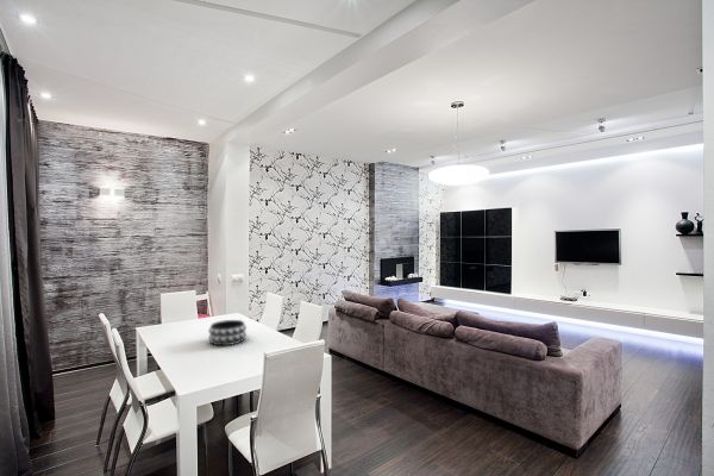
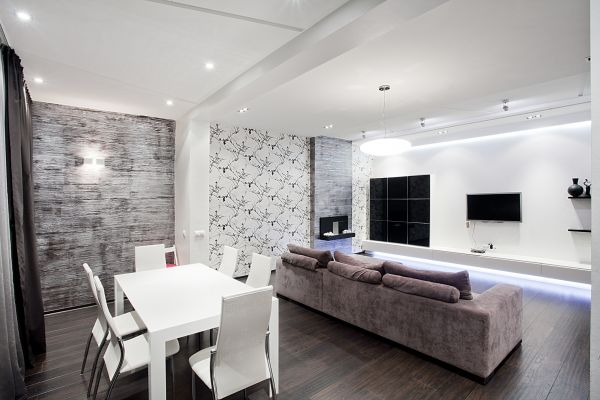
- decorative bowl (227, 332)
